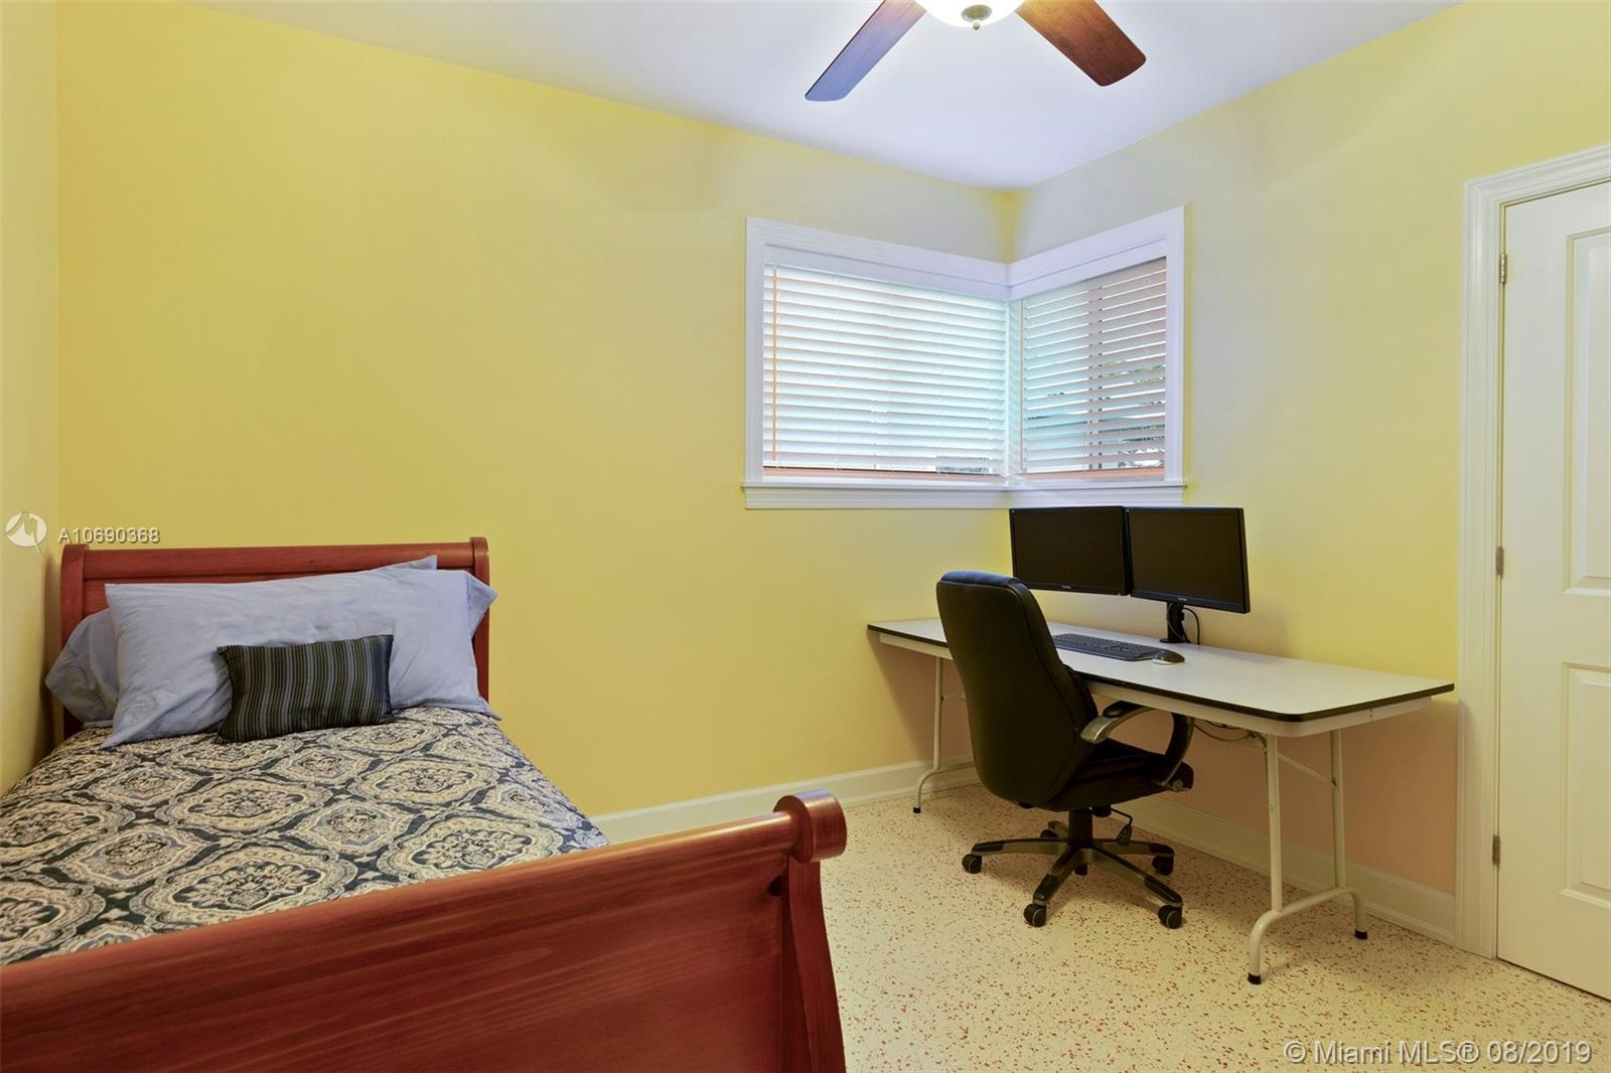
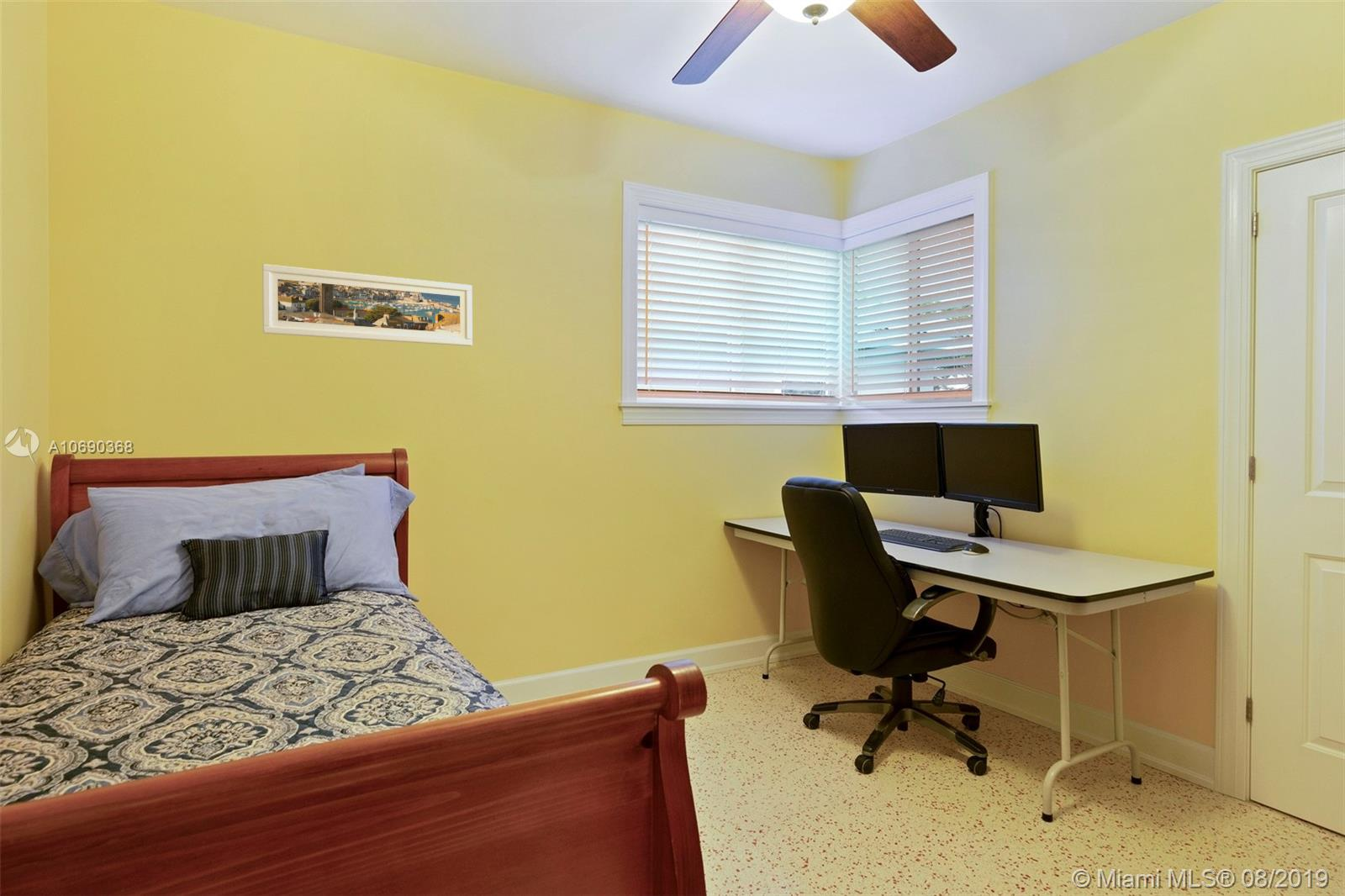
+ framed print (373, 308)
